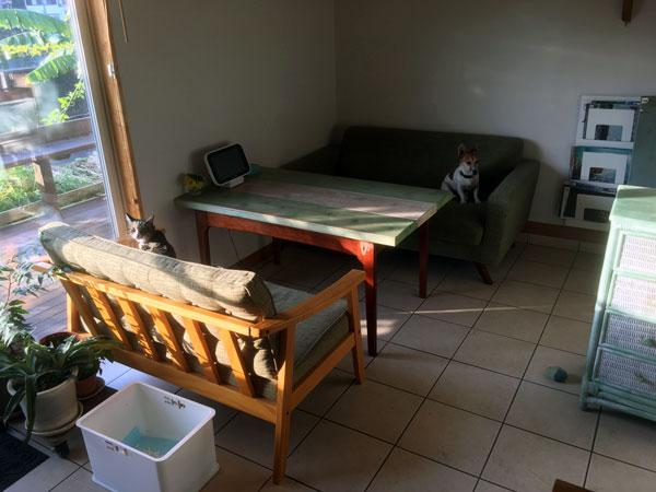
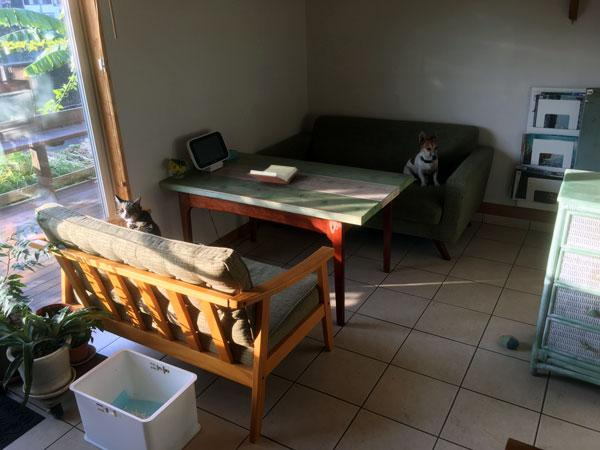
+ book (274, 174)
